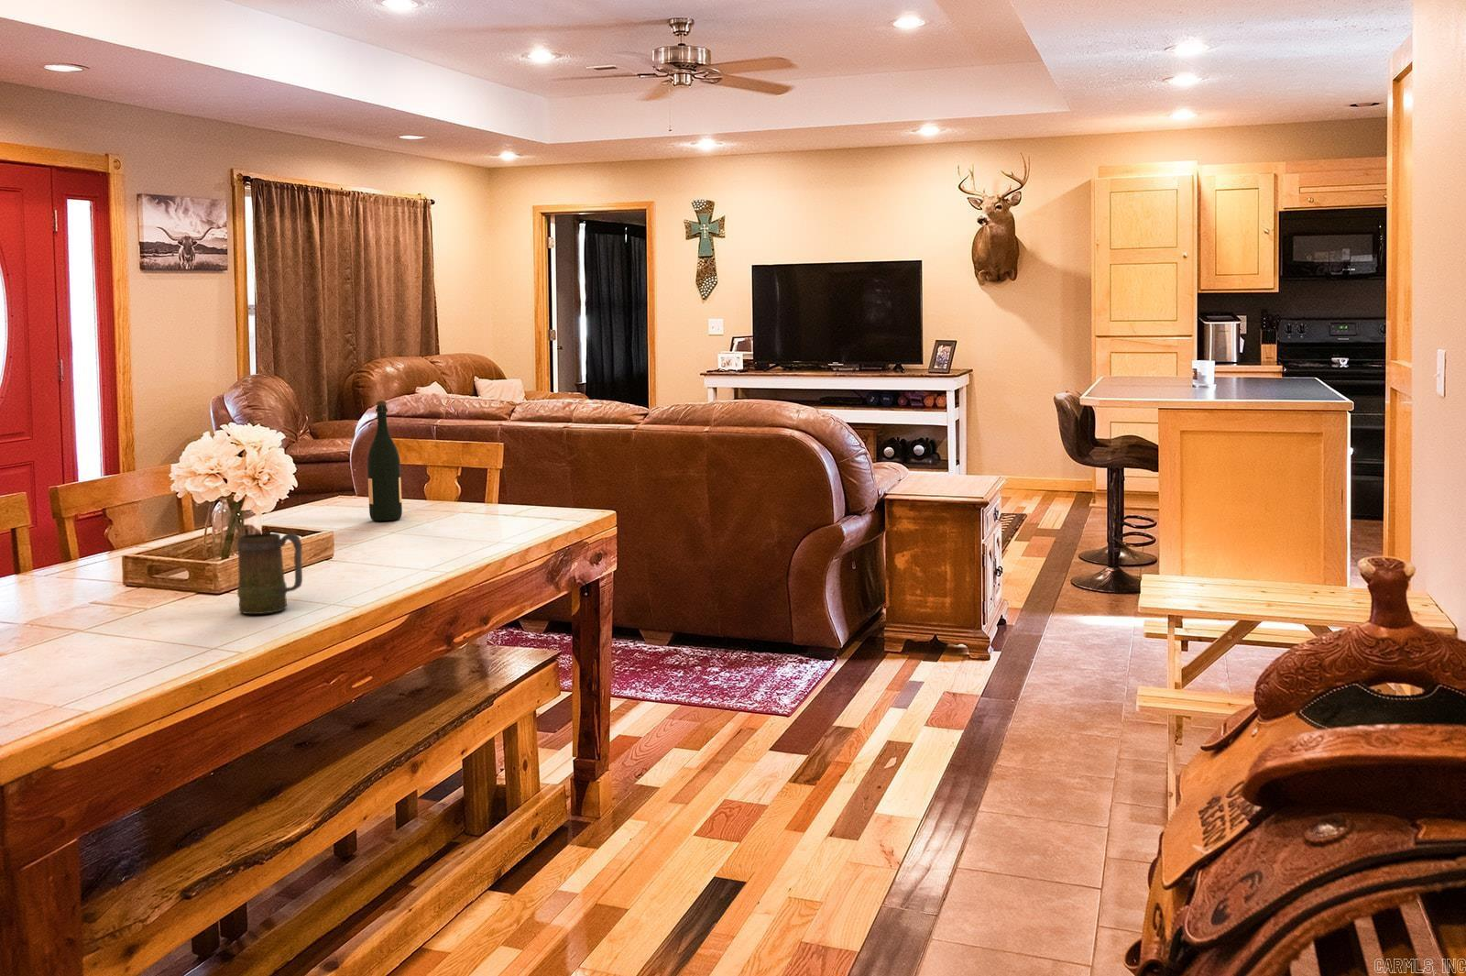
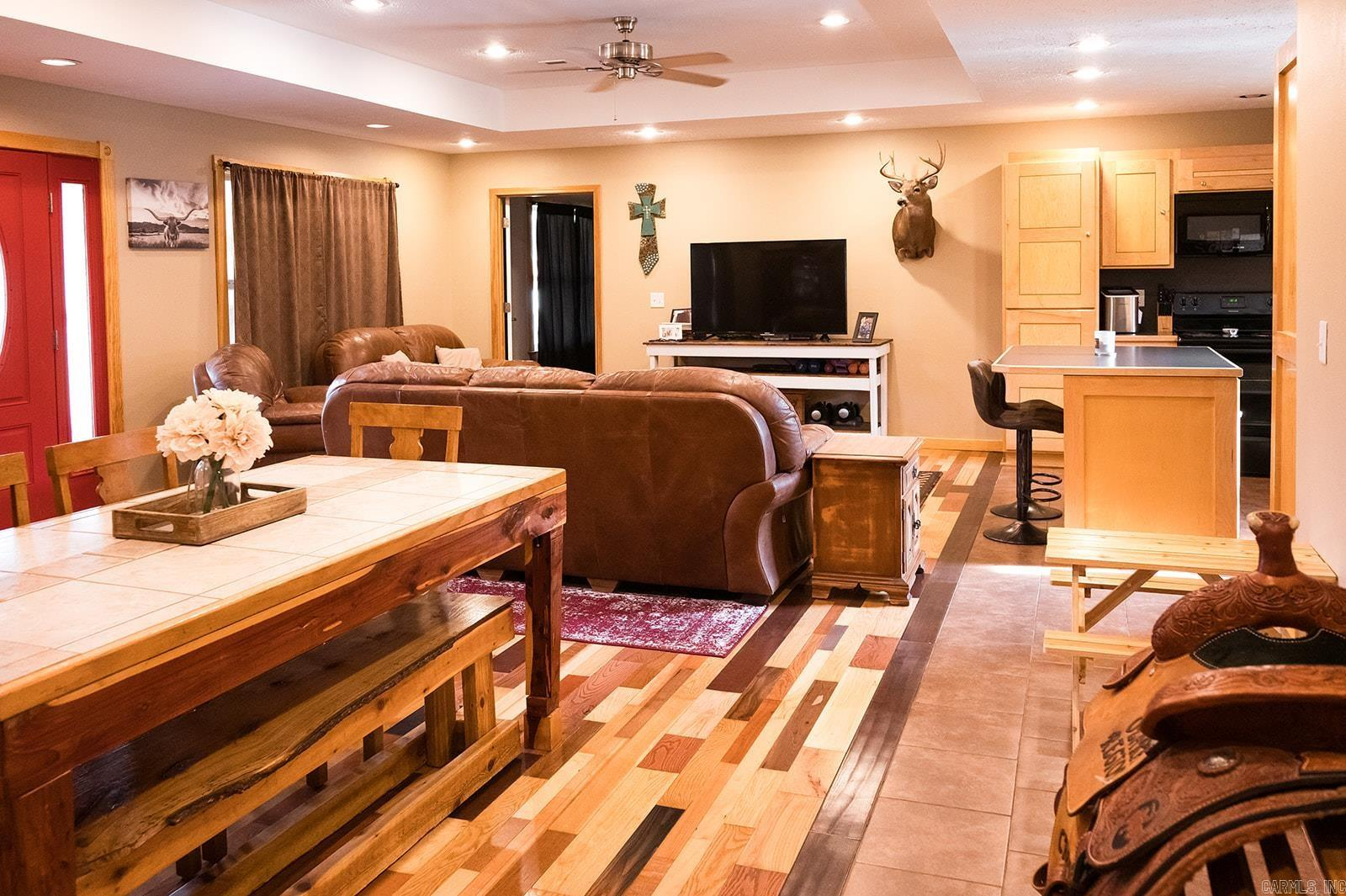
- wine bottle (383, 460)
- mug (270, 572)
